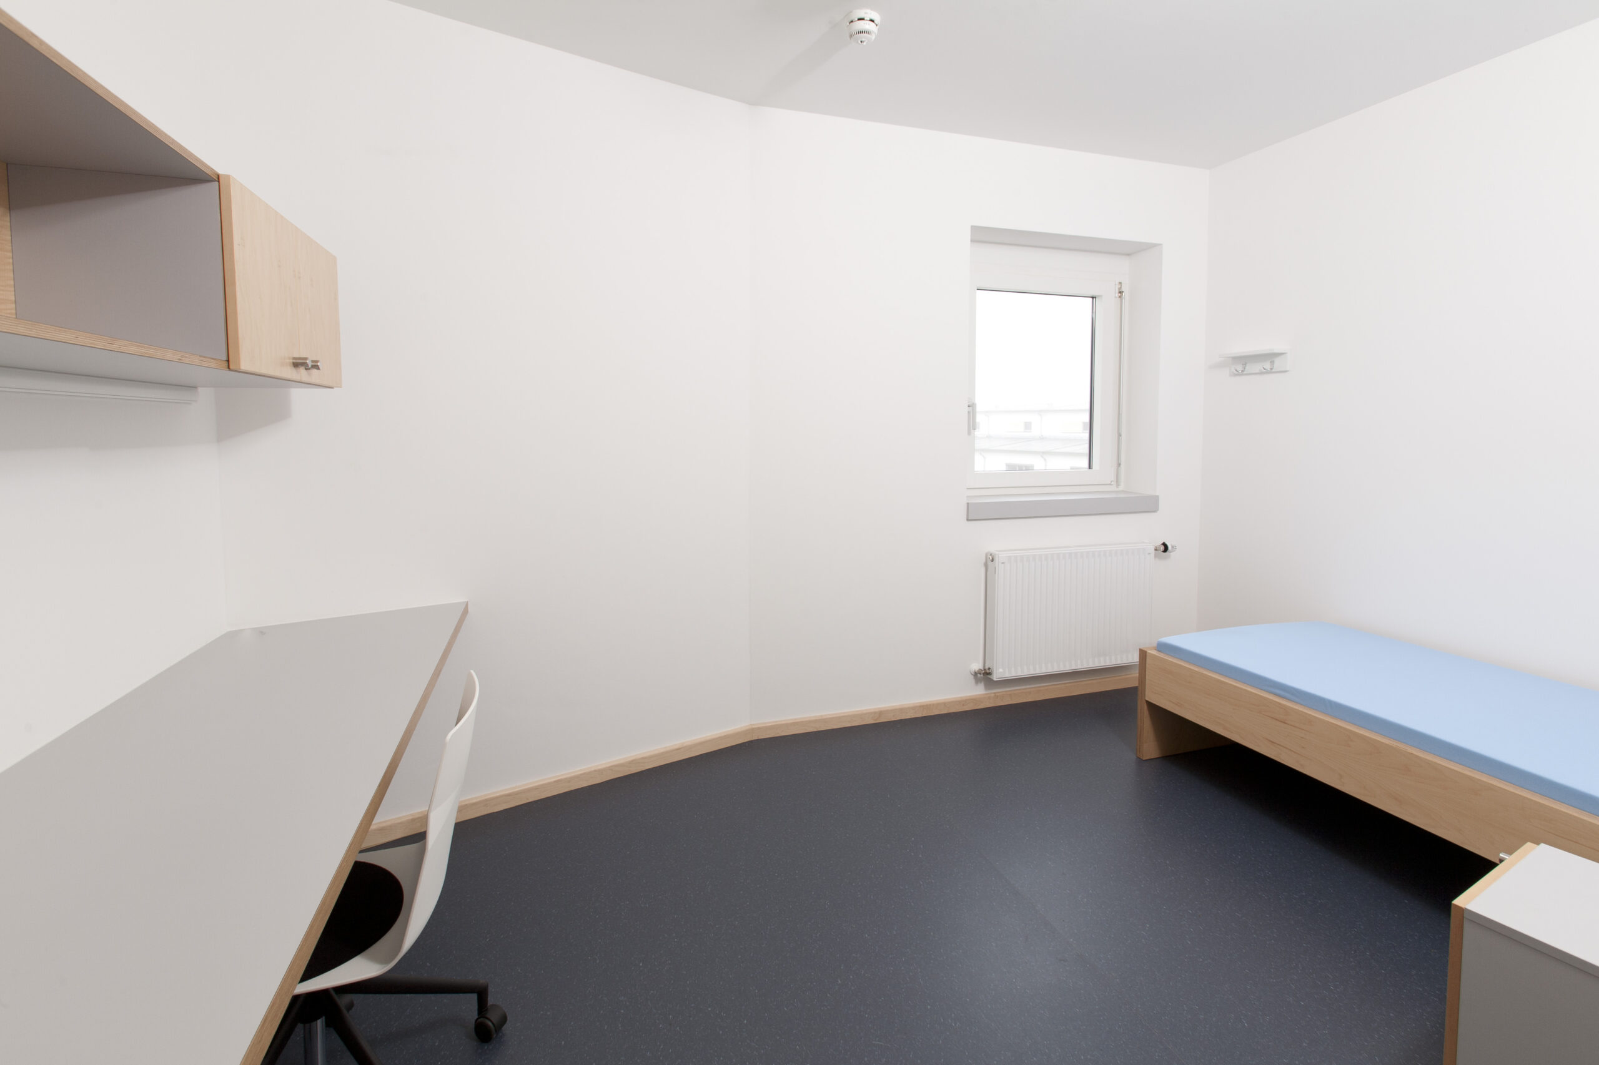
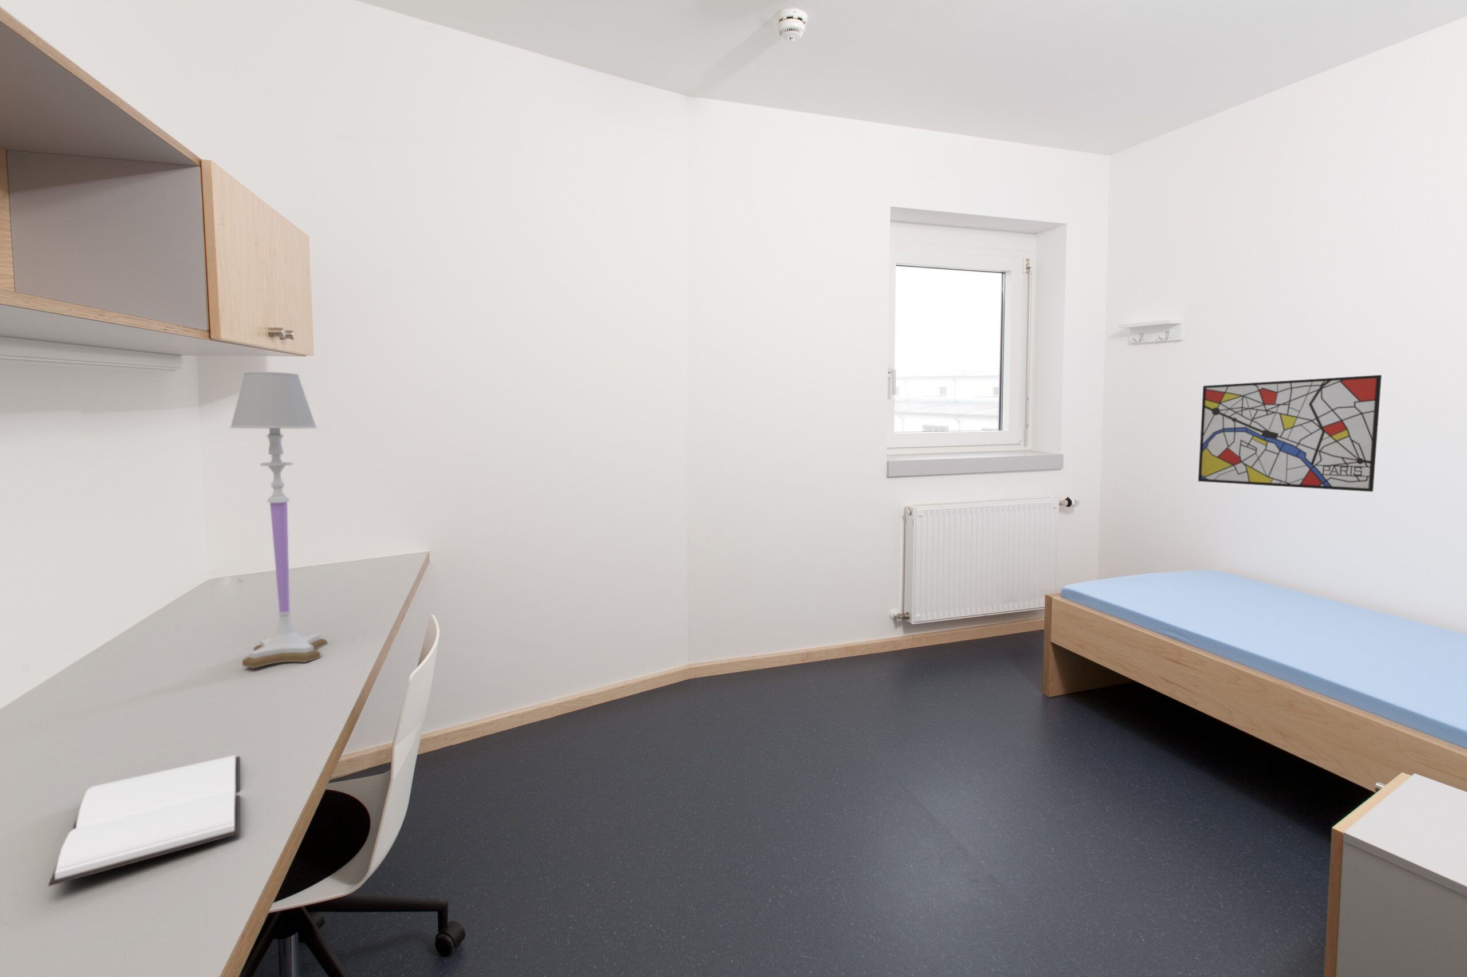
+ book (159, 807)
+ table lamp (279, 517)
+ wall art (1280, 434)
